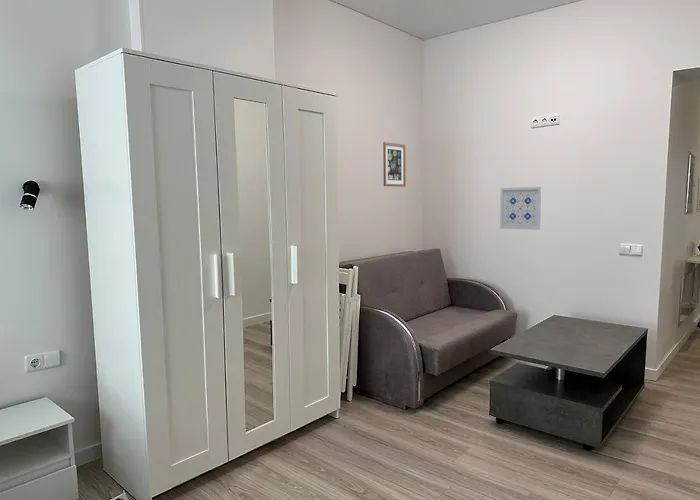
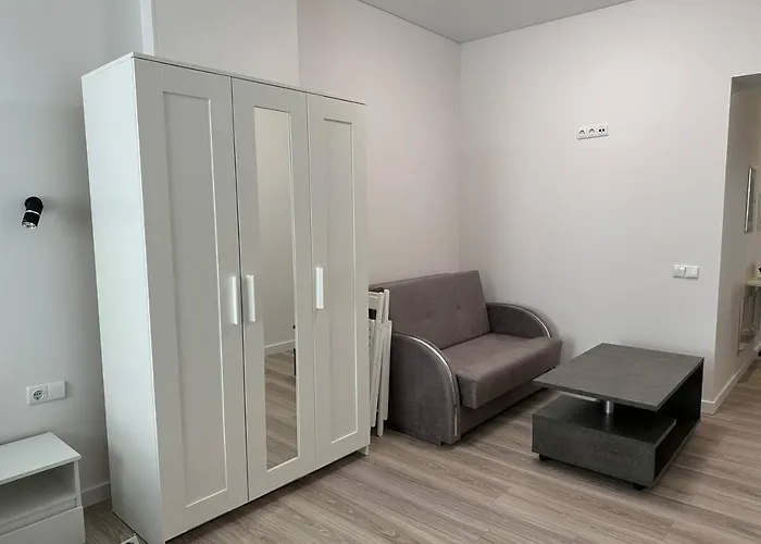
- wall art (394, 165)
- wall art (520, 208)
